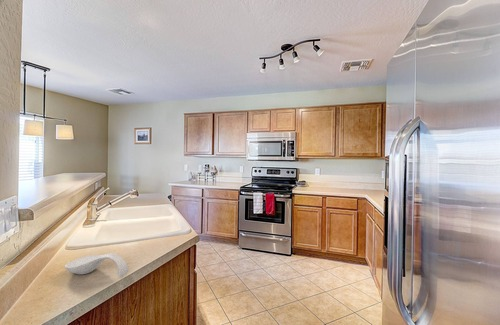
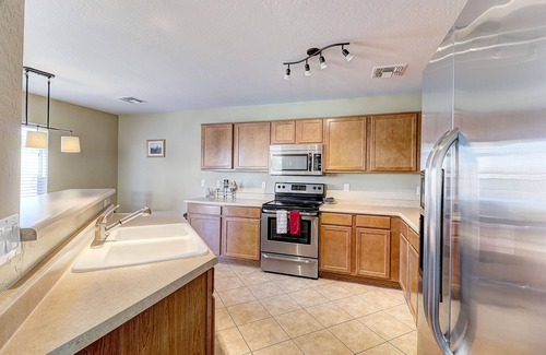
- spoon rest (97, 262)
